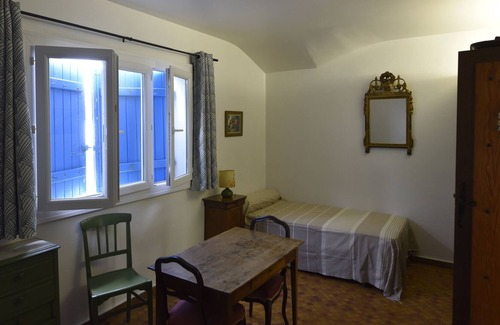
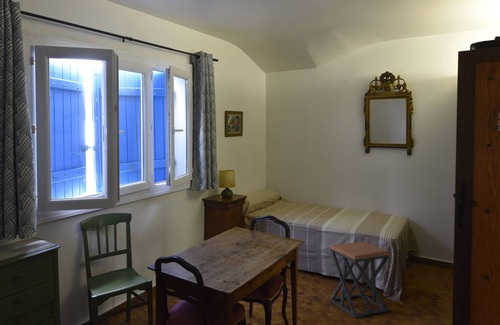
+ stool (358, 276)
